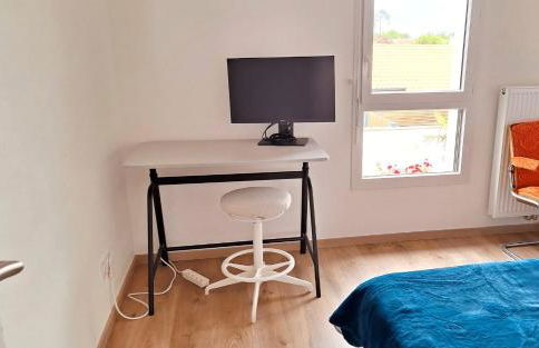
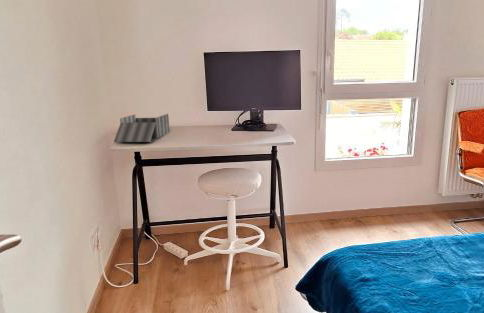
+ desk organizer (142, 127)
